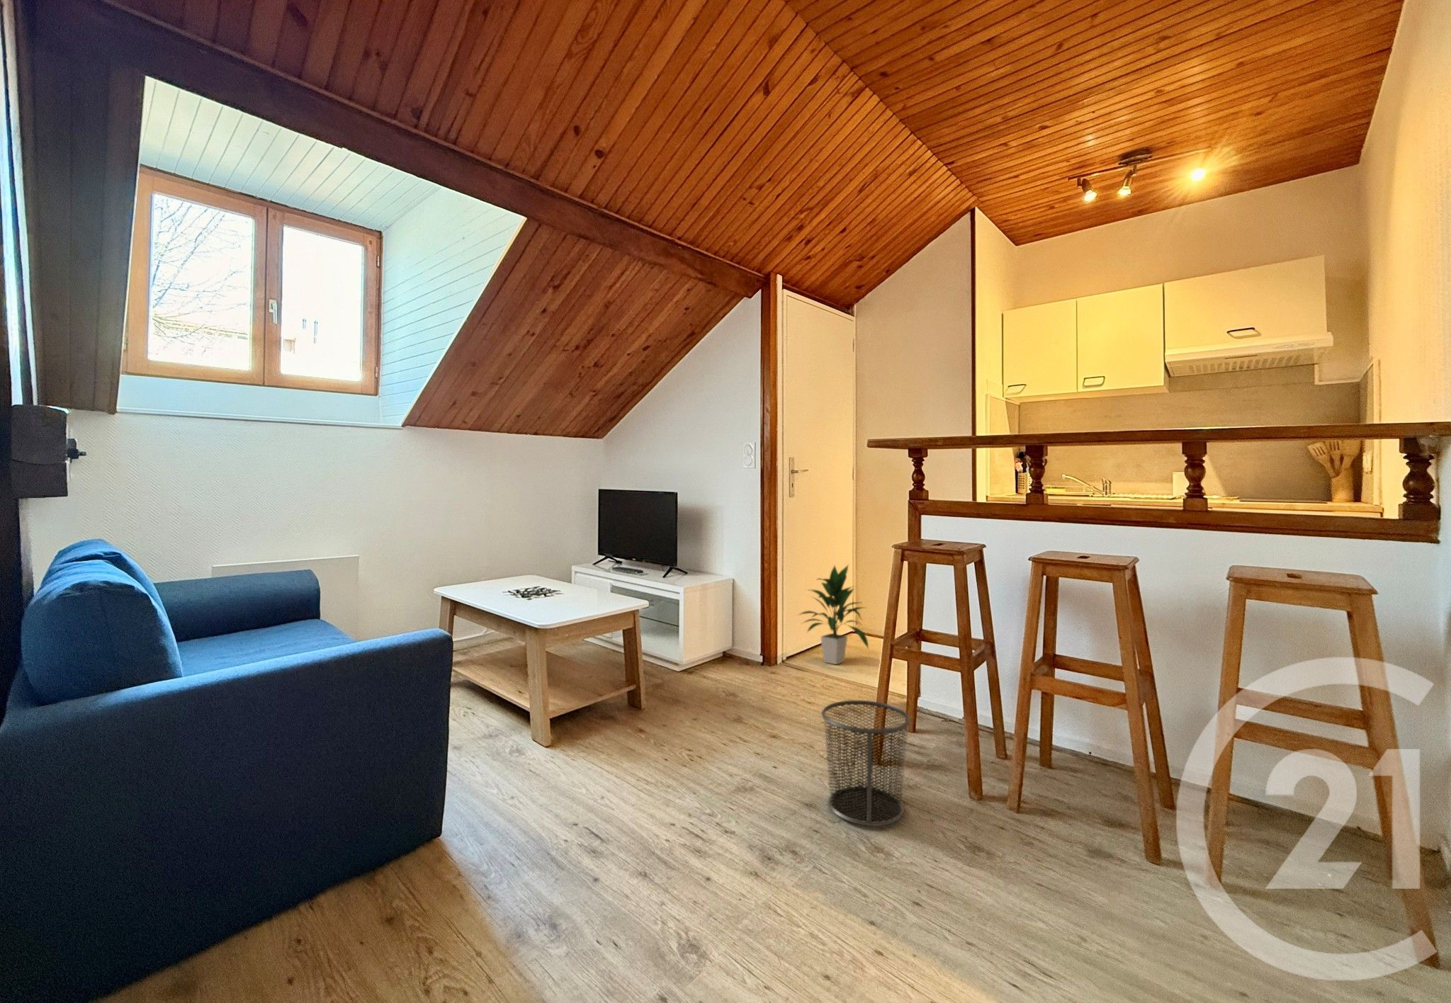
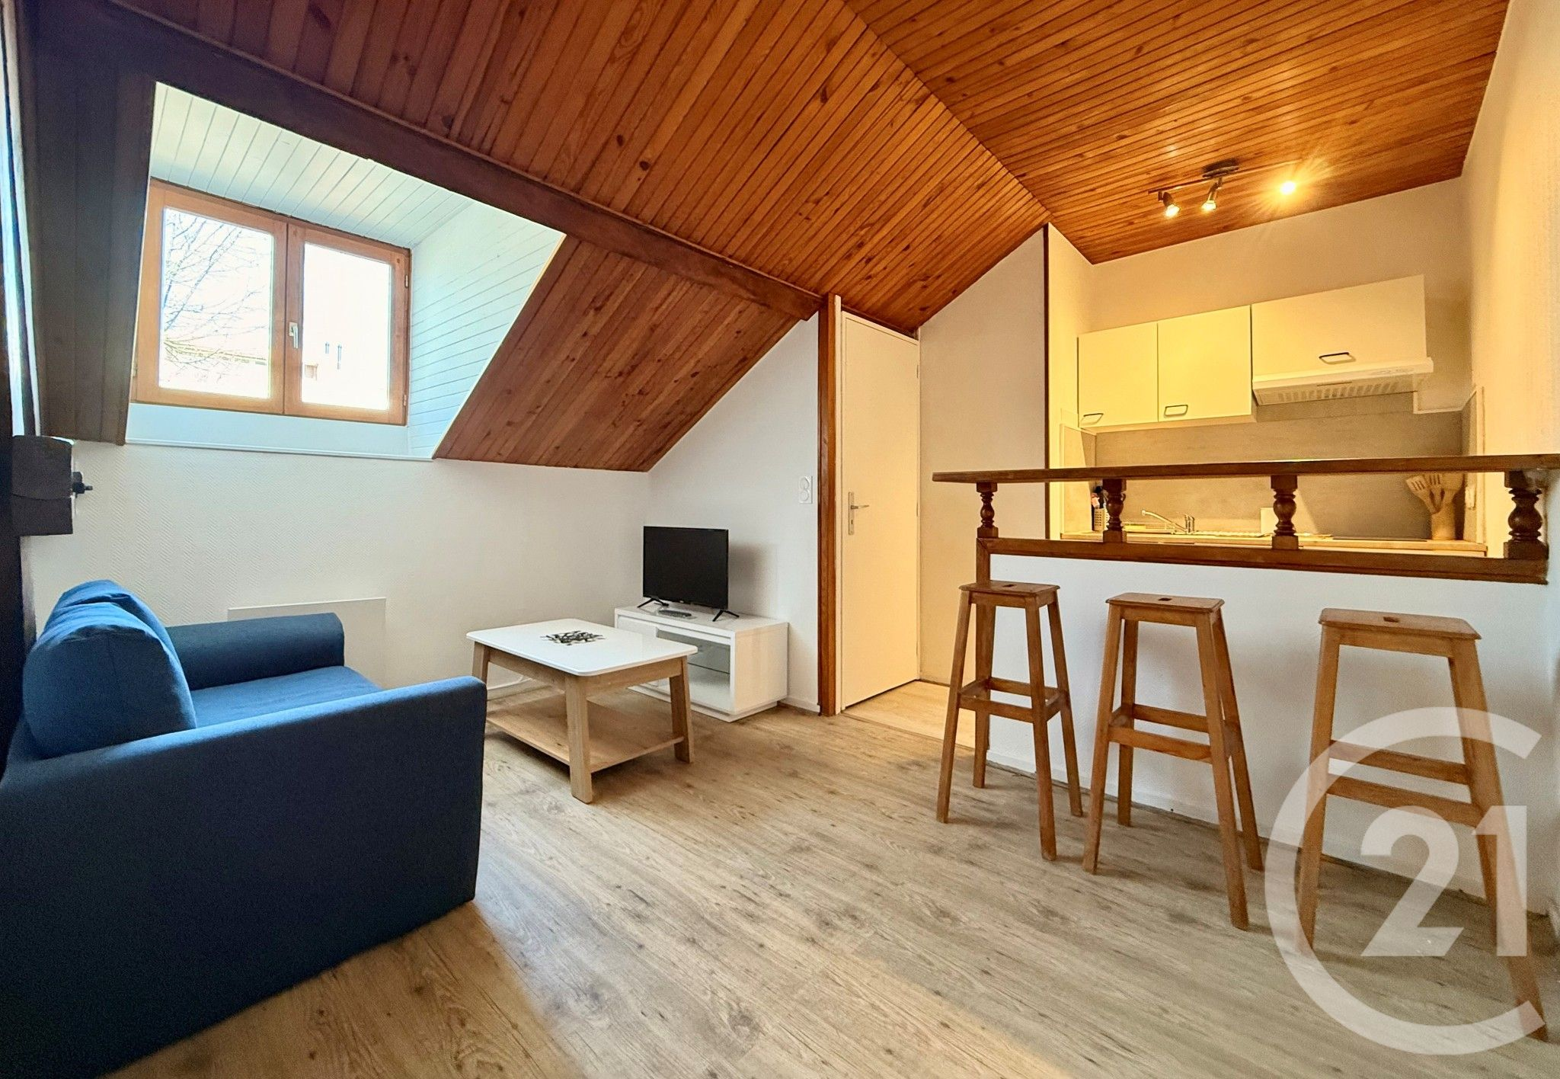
- indoor plant (836, 614)
- waste bin (866, 761)
